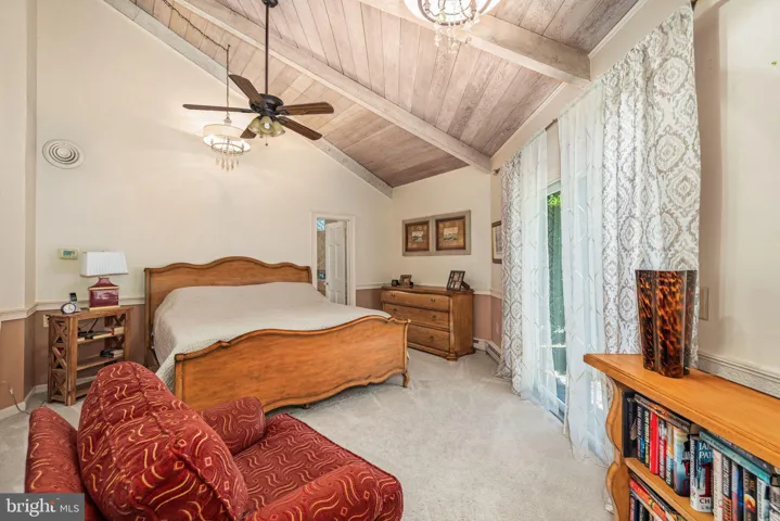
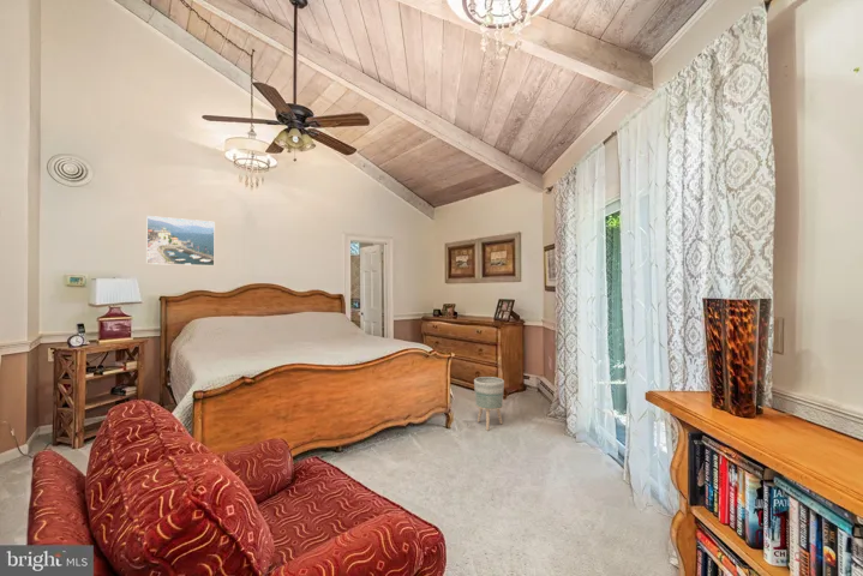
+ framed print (181, 241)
+ planter (489, 402)
